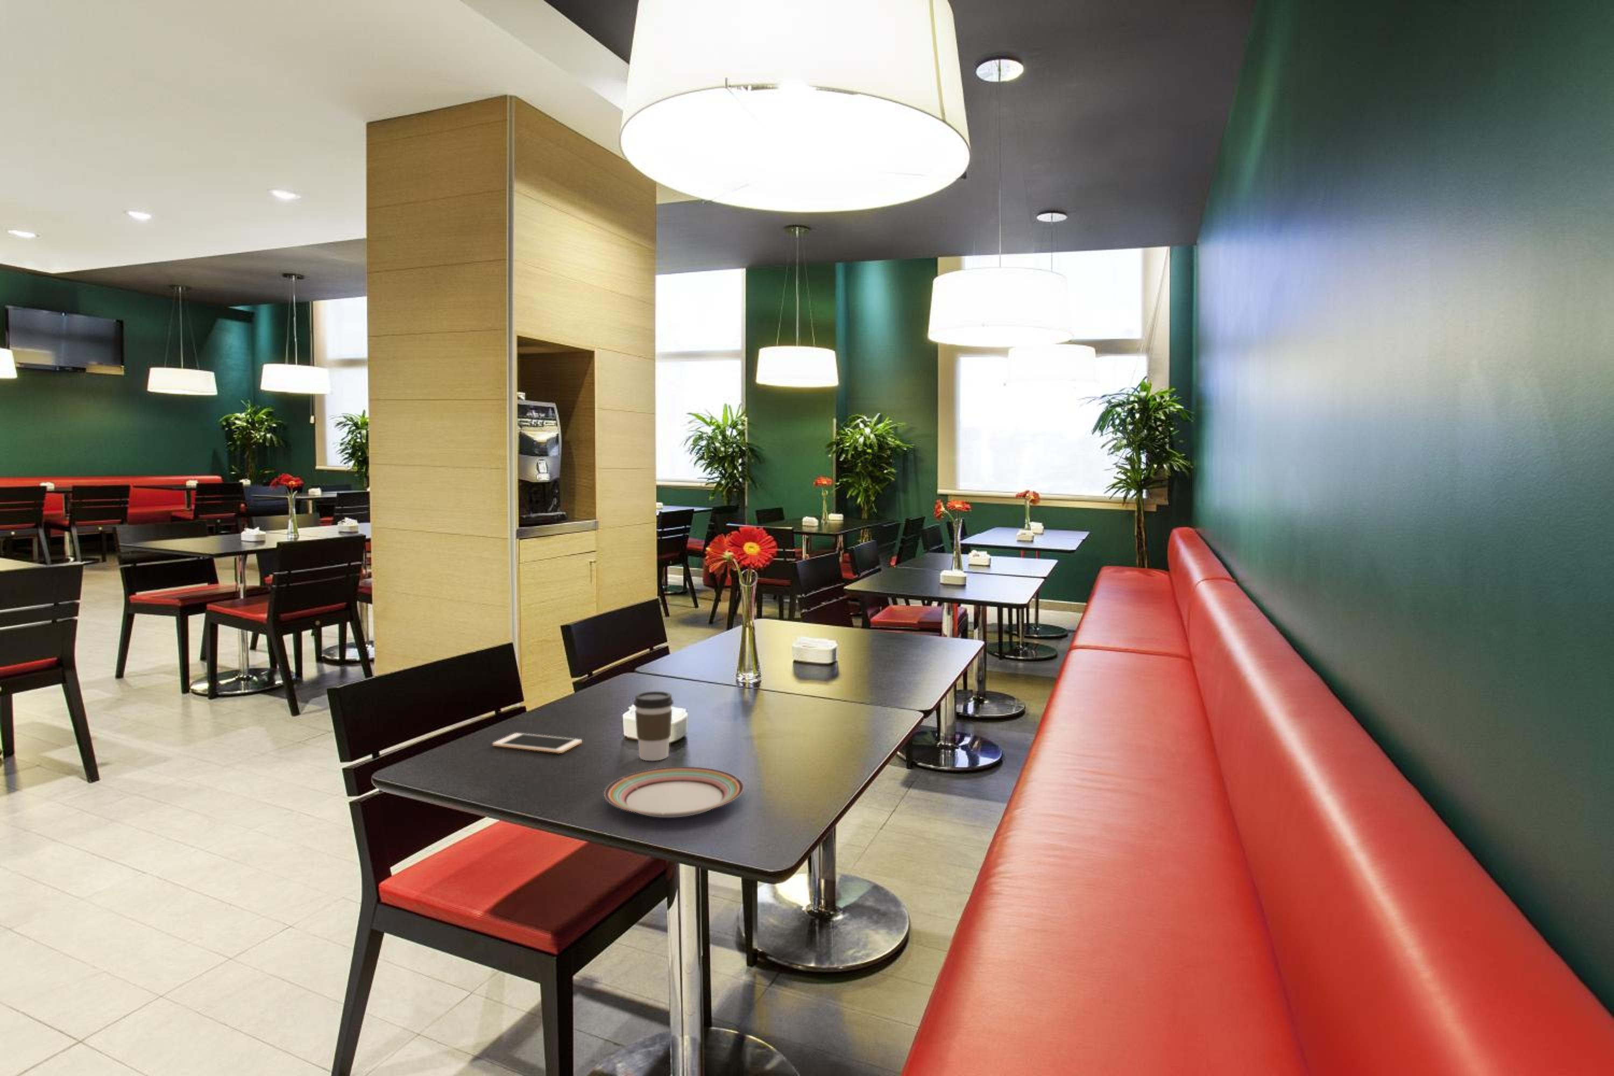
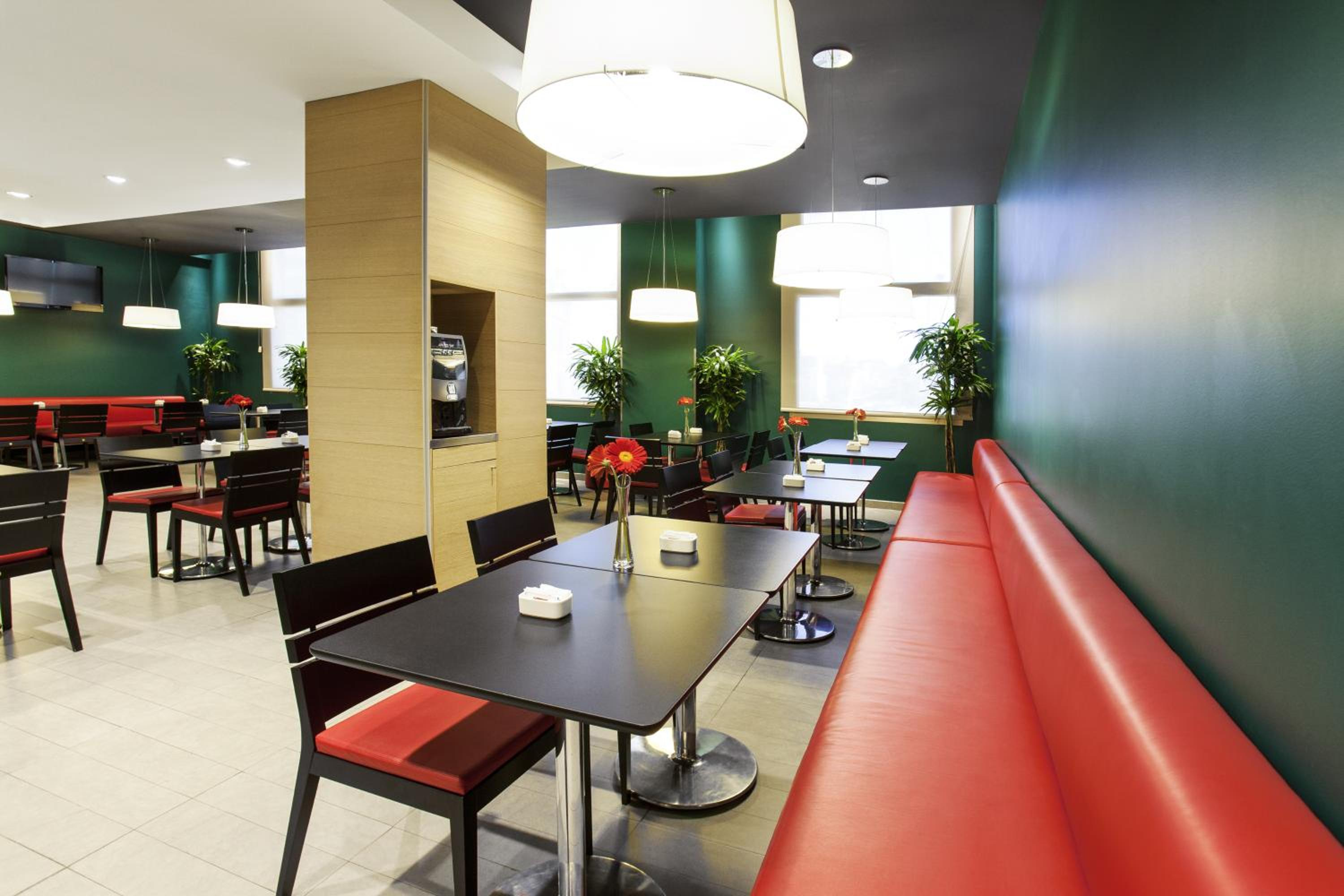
- cell phone (538, 742)
- plate (675, 794)
- coffee cup (653, 725)
